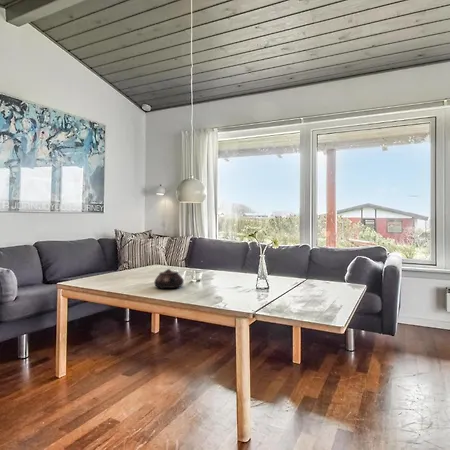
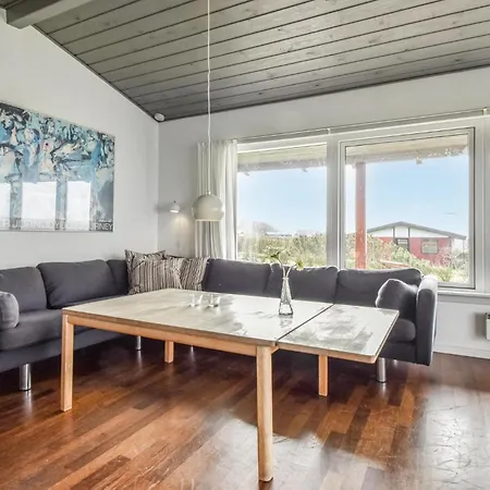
- teapot (169, 278)
